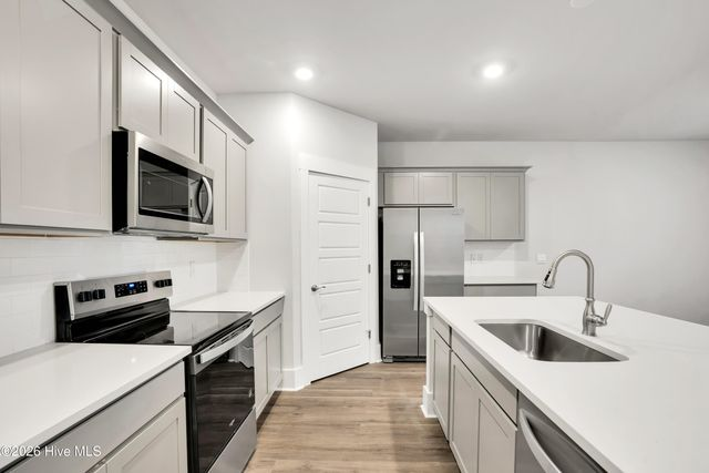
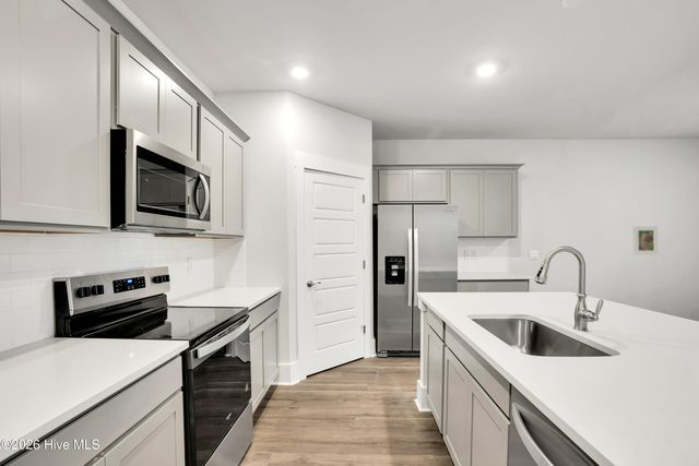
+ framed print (645, 240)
